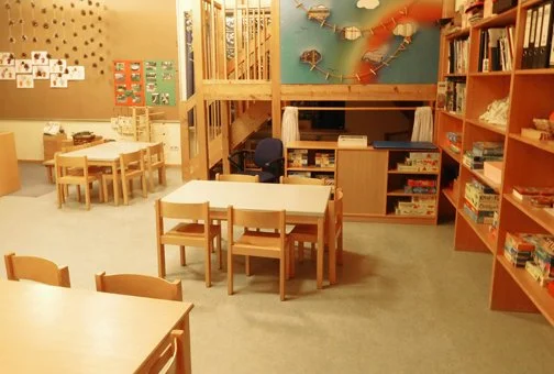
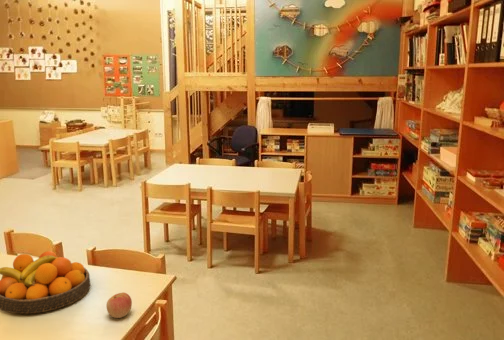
+ fruit bowl (42, 274)
+ apple (118, 304)
